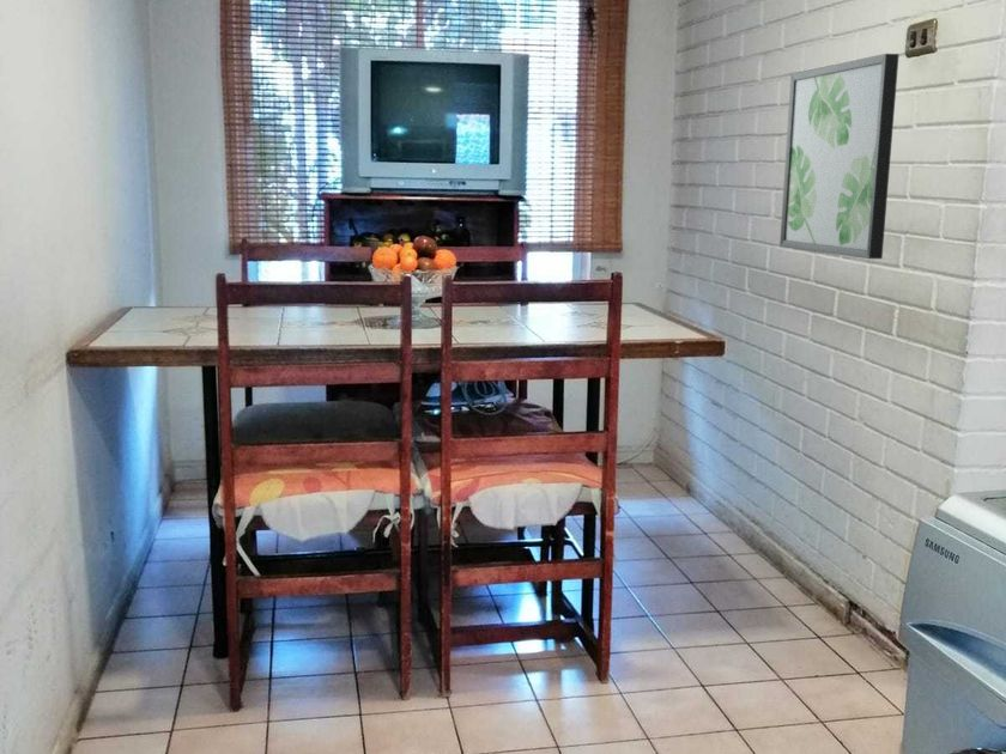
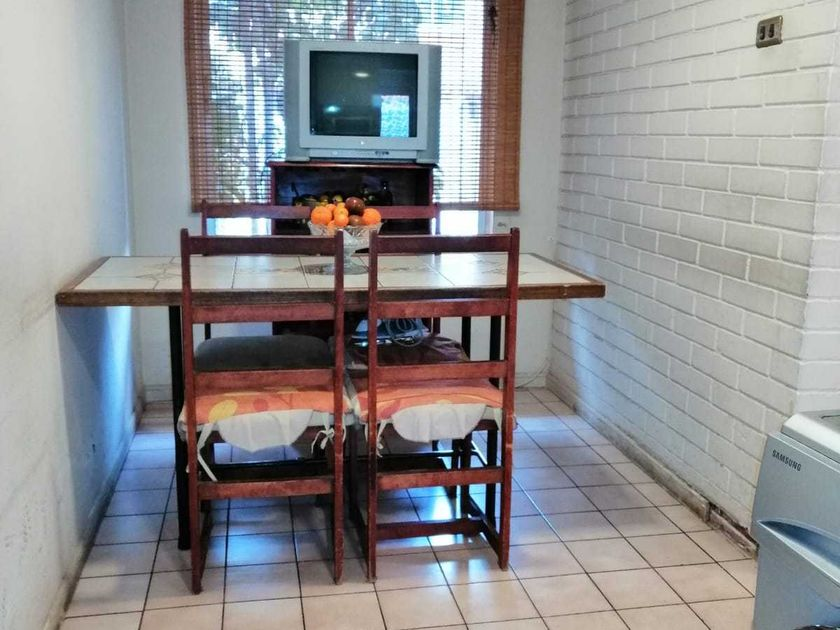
- wall art (832, 159)
